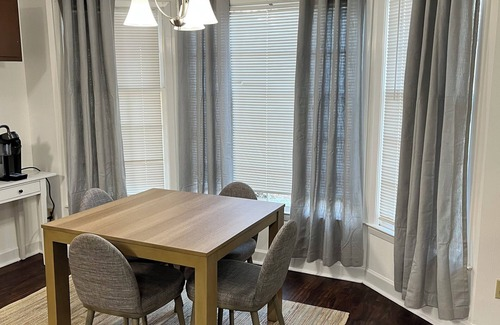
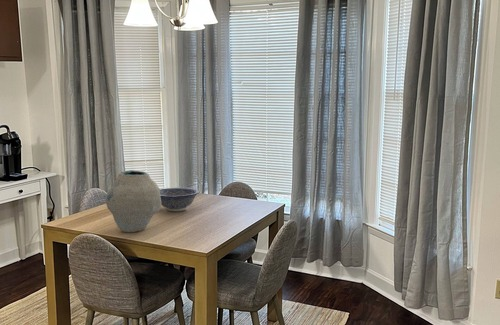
+ decorative bowl (176, 200)
+ vase (133, 201)
